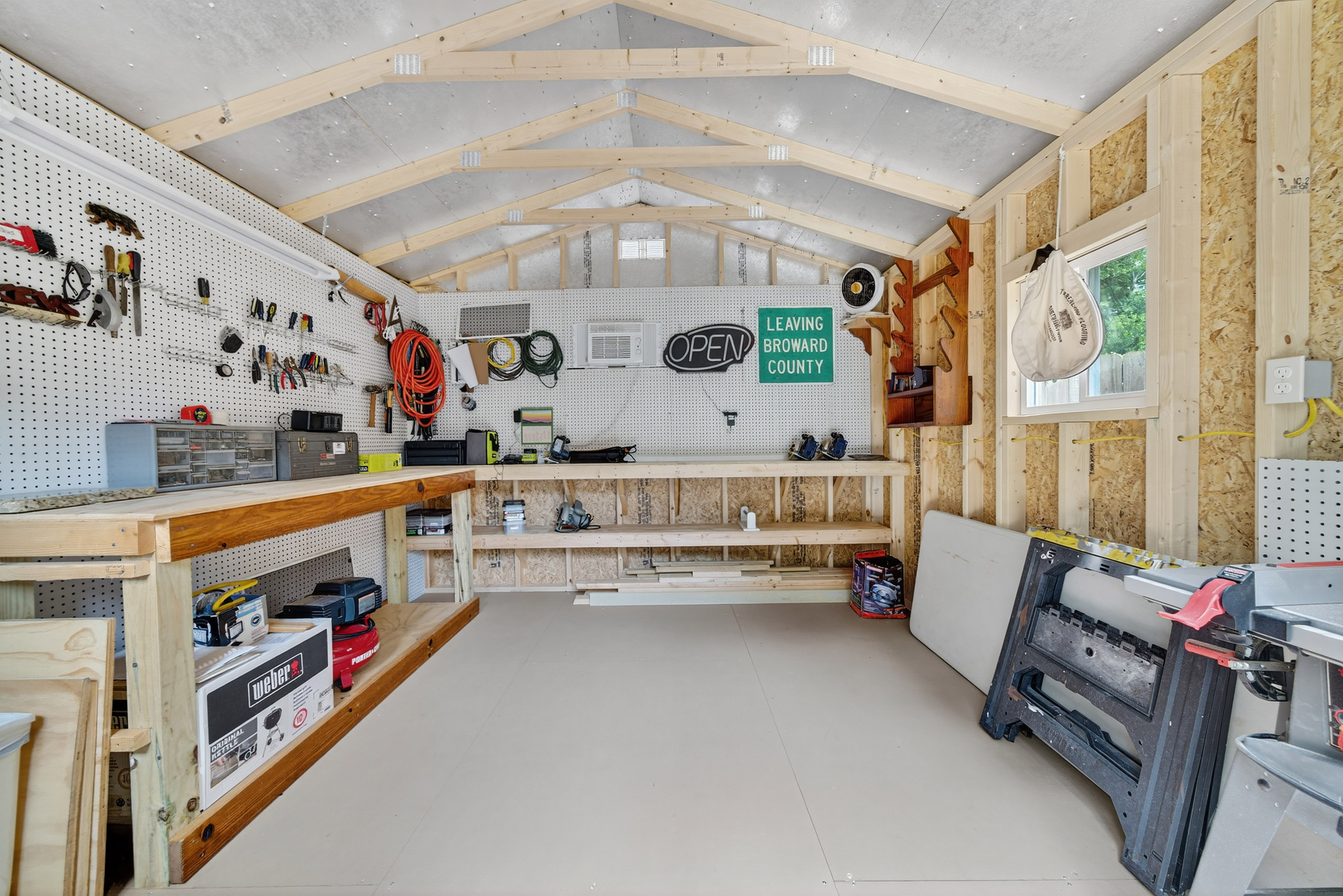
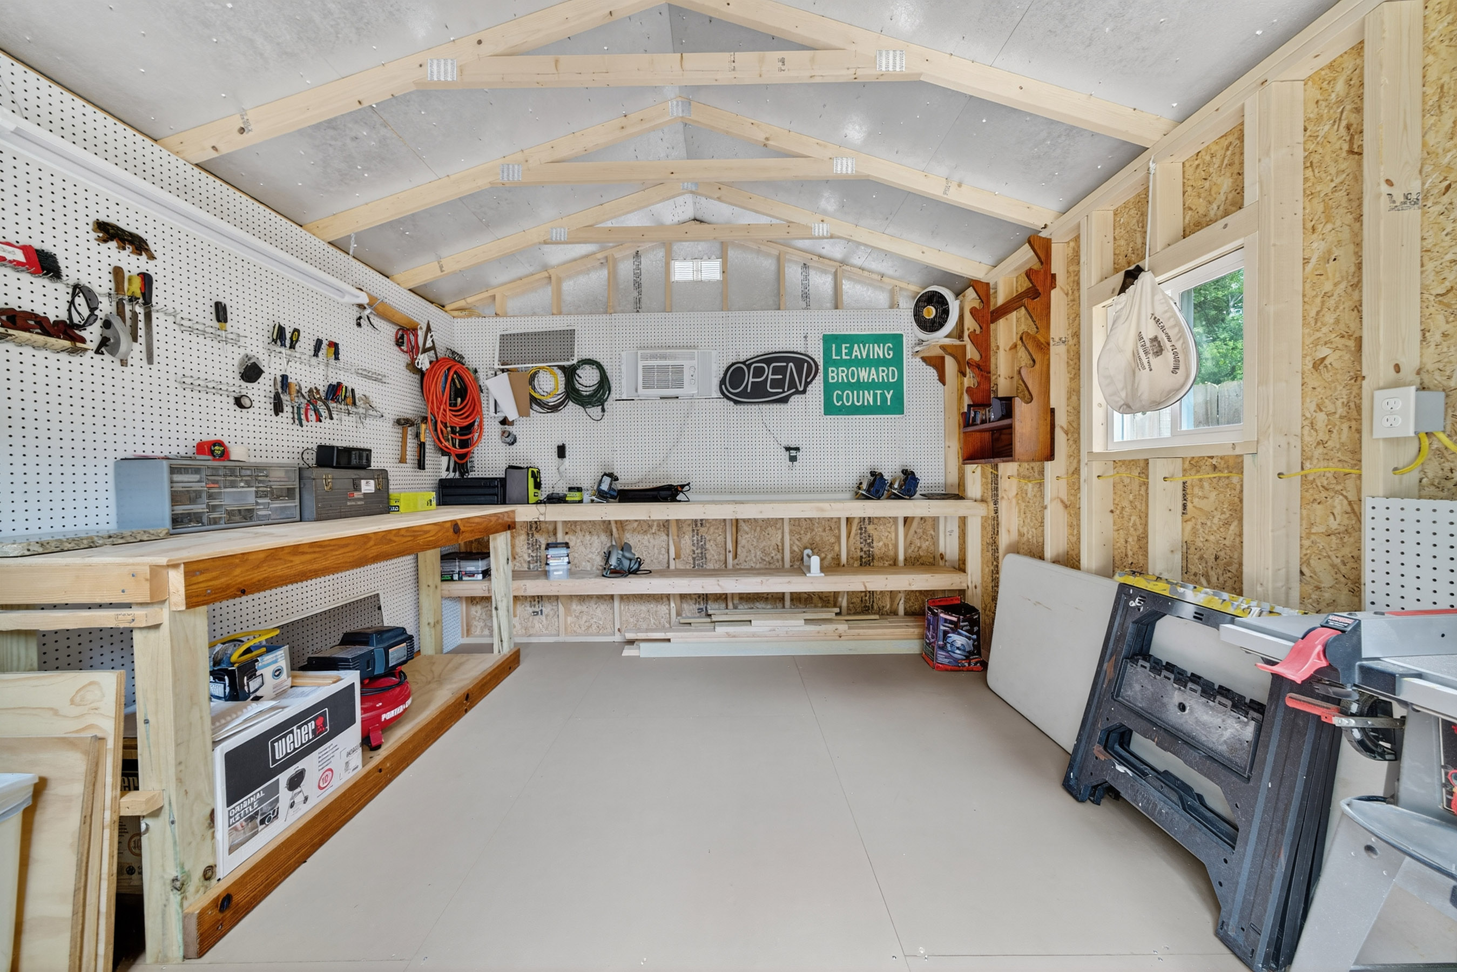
- calendar (537, 425)
